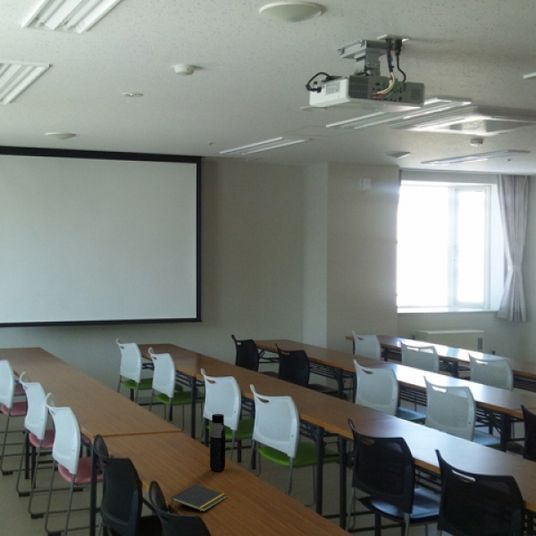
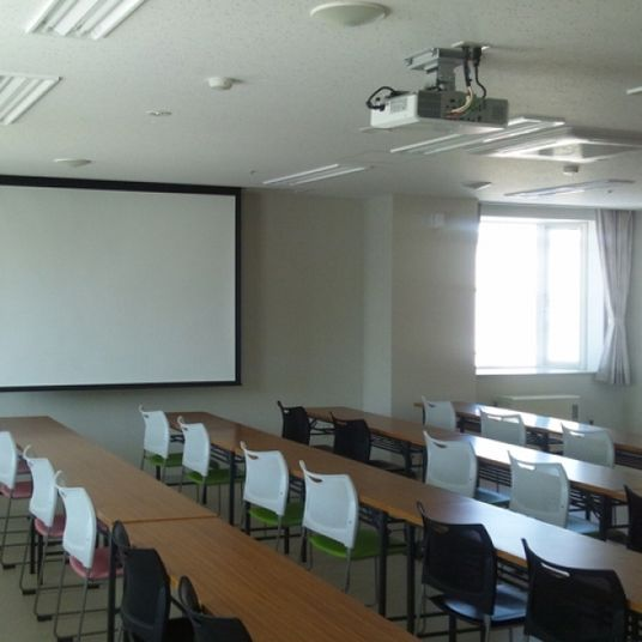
- notepad (199, 497)
- water bottle (217, 442)
